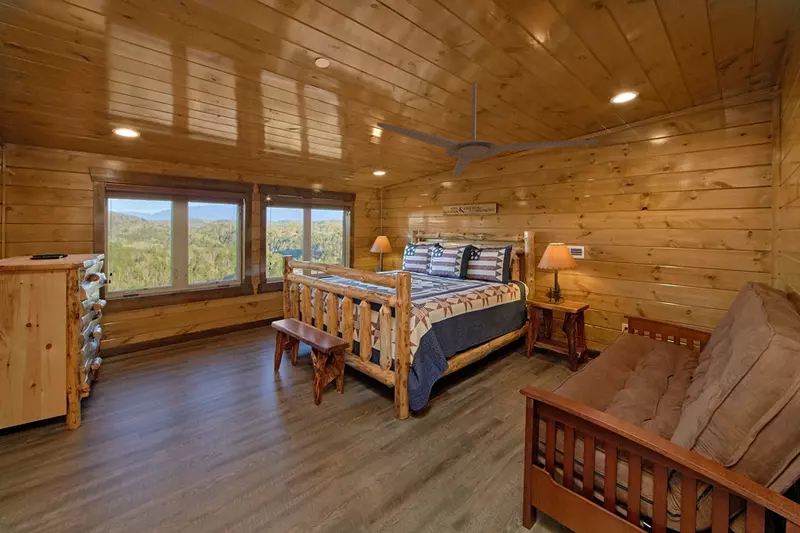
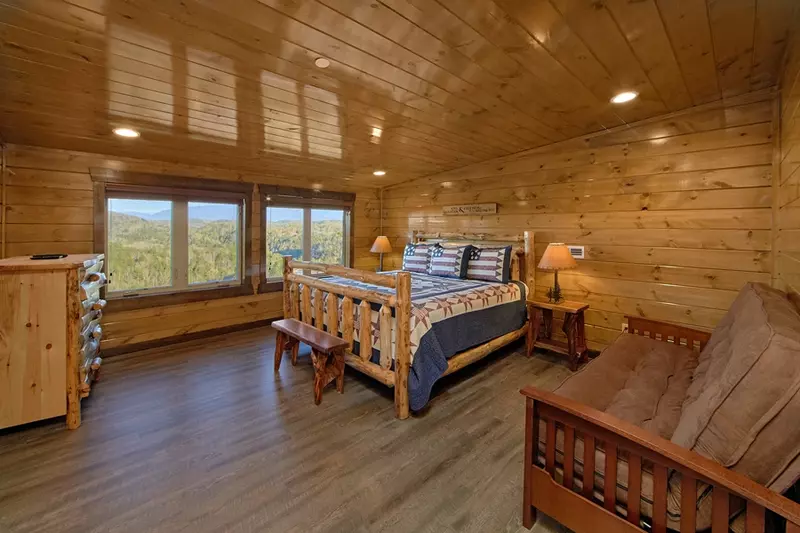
- ceiling fan (475, 119)
